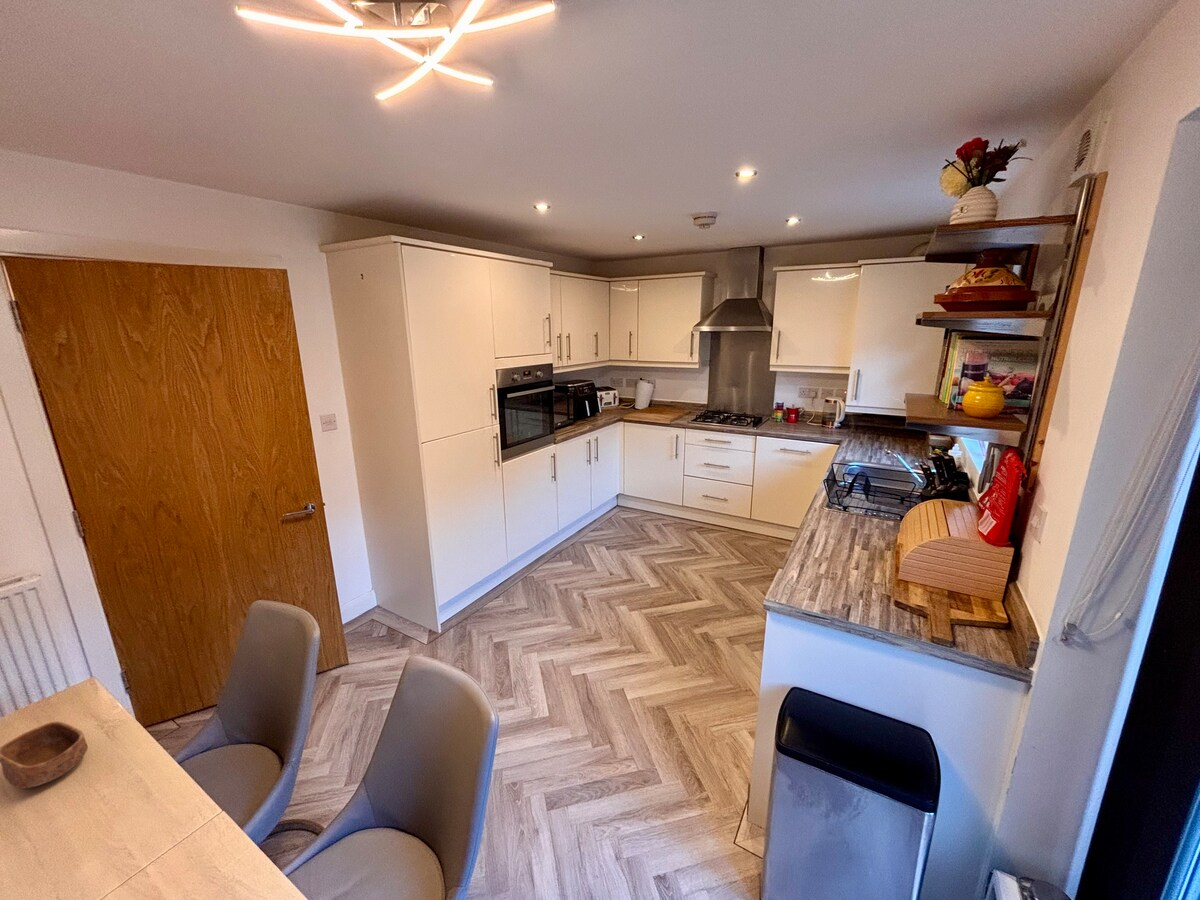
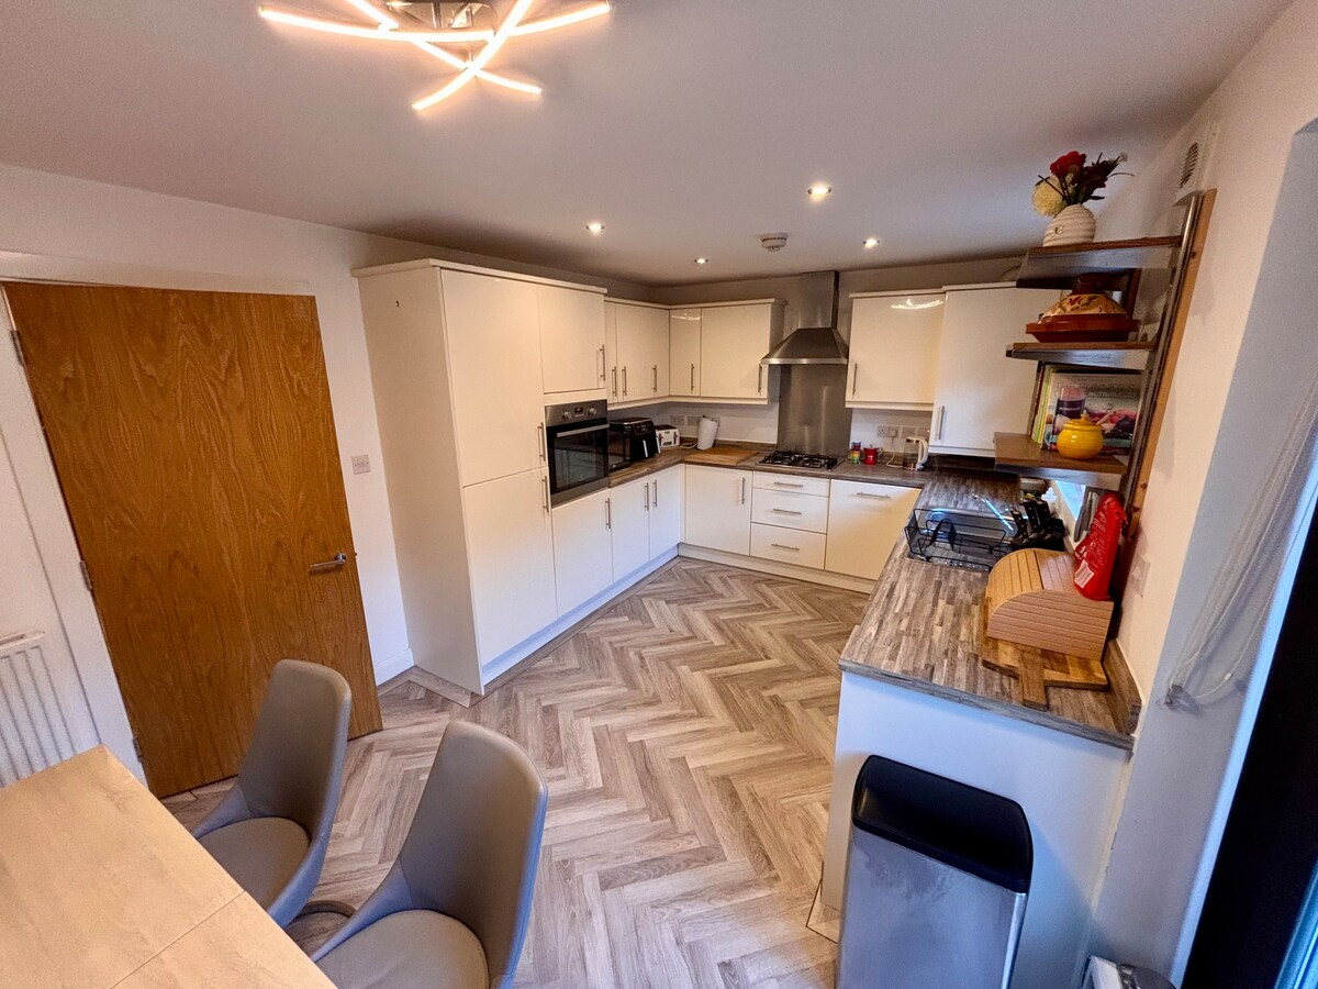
- bowl (44, 755)
